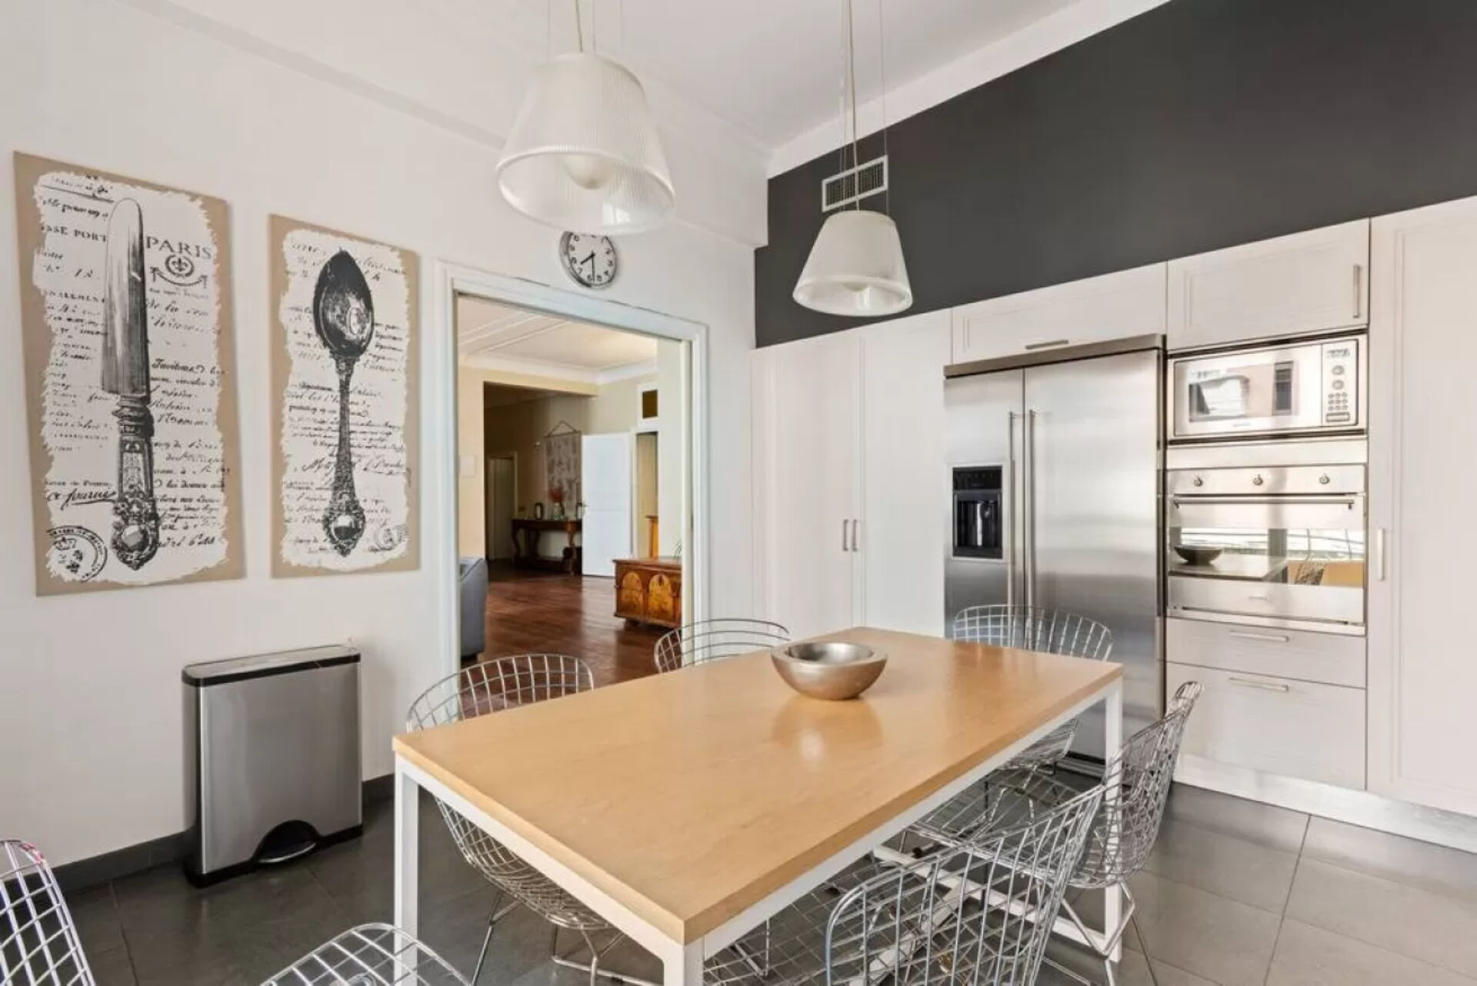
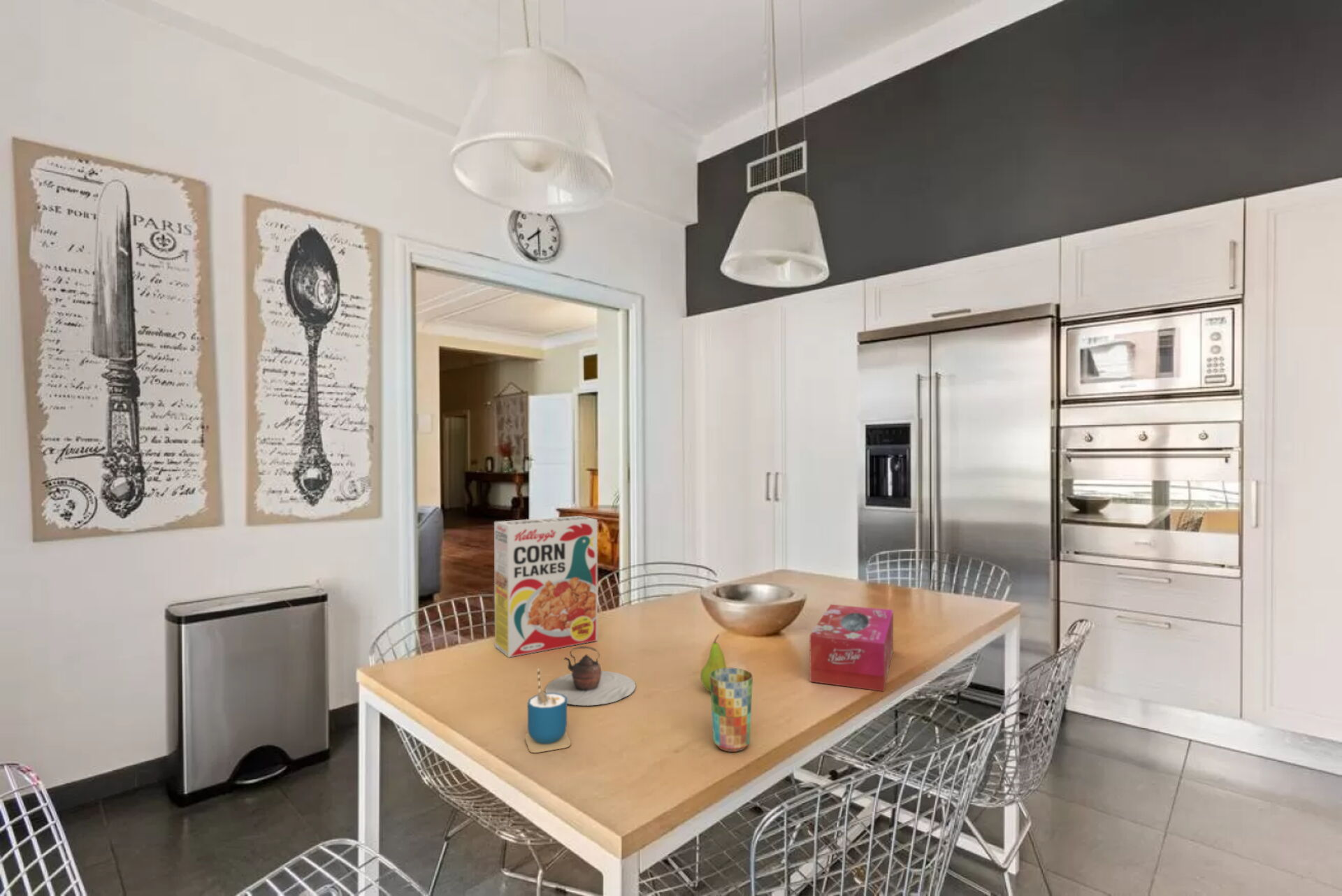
+ cup (731, 709)
+ fruit (715, 662)
+ cup (547, 707)
+ teapot (591, 666)
+ tissue box (854, 643)
+ cereal box (547, 581)
